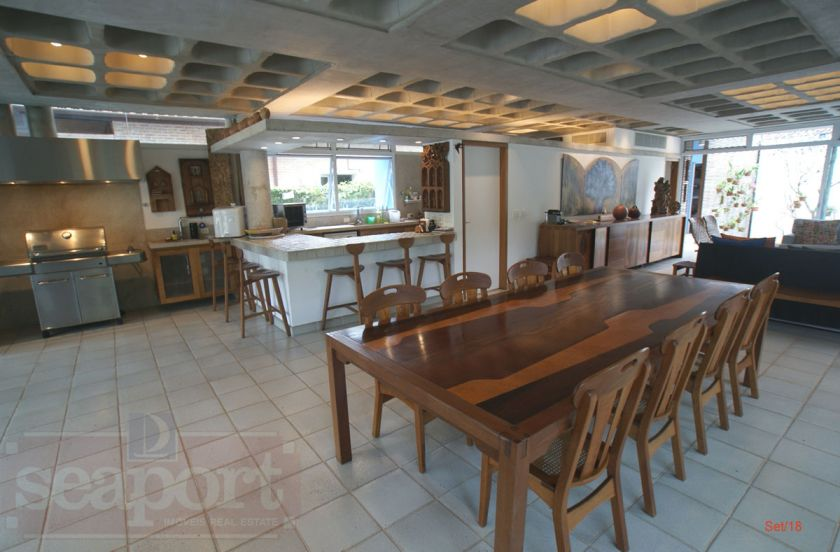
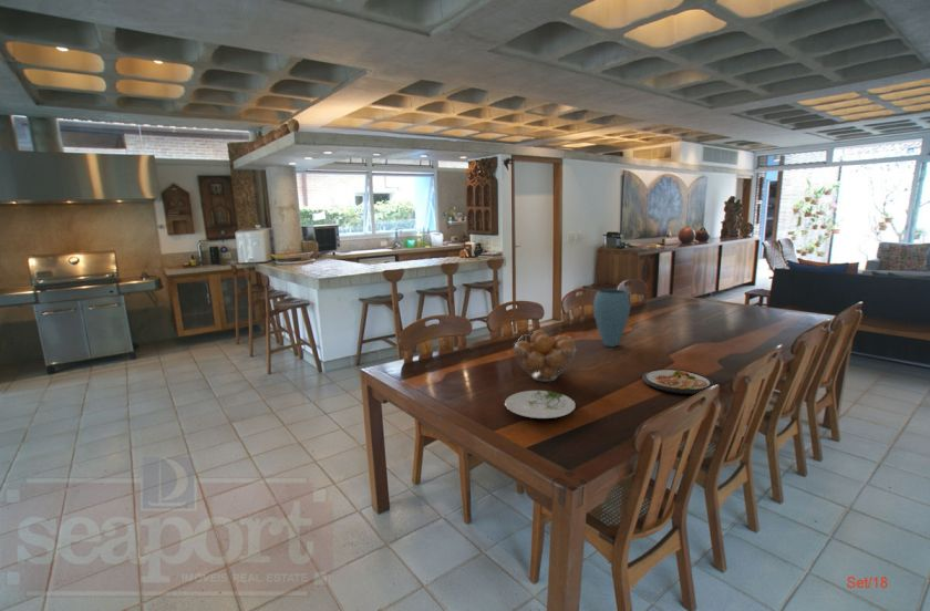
+ fruit basket (544, 354)
+ dish (676, 379)
+ plate (539, 407)
+ vase (611, 318)
